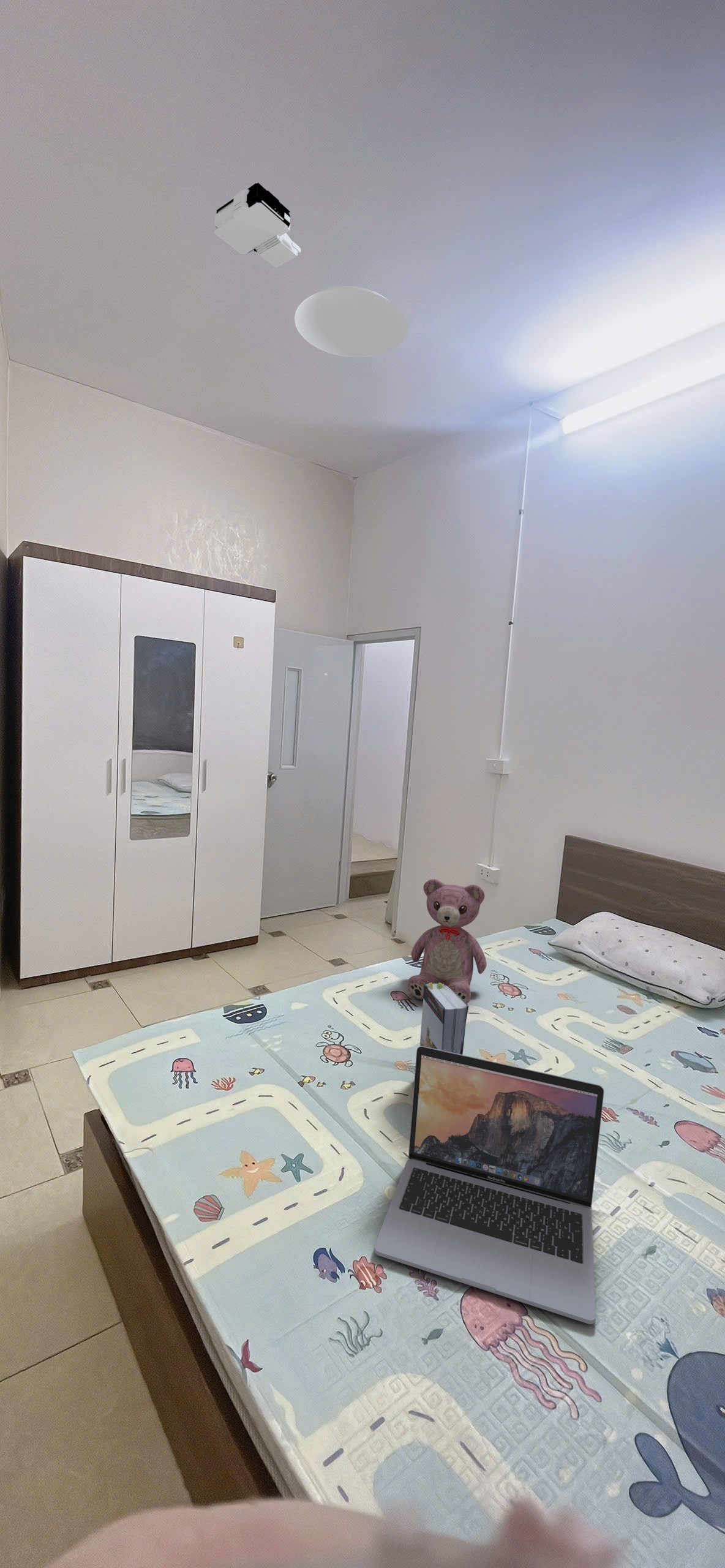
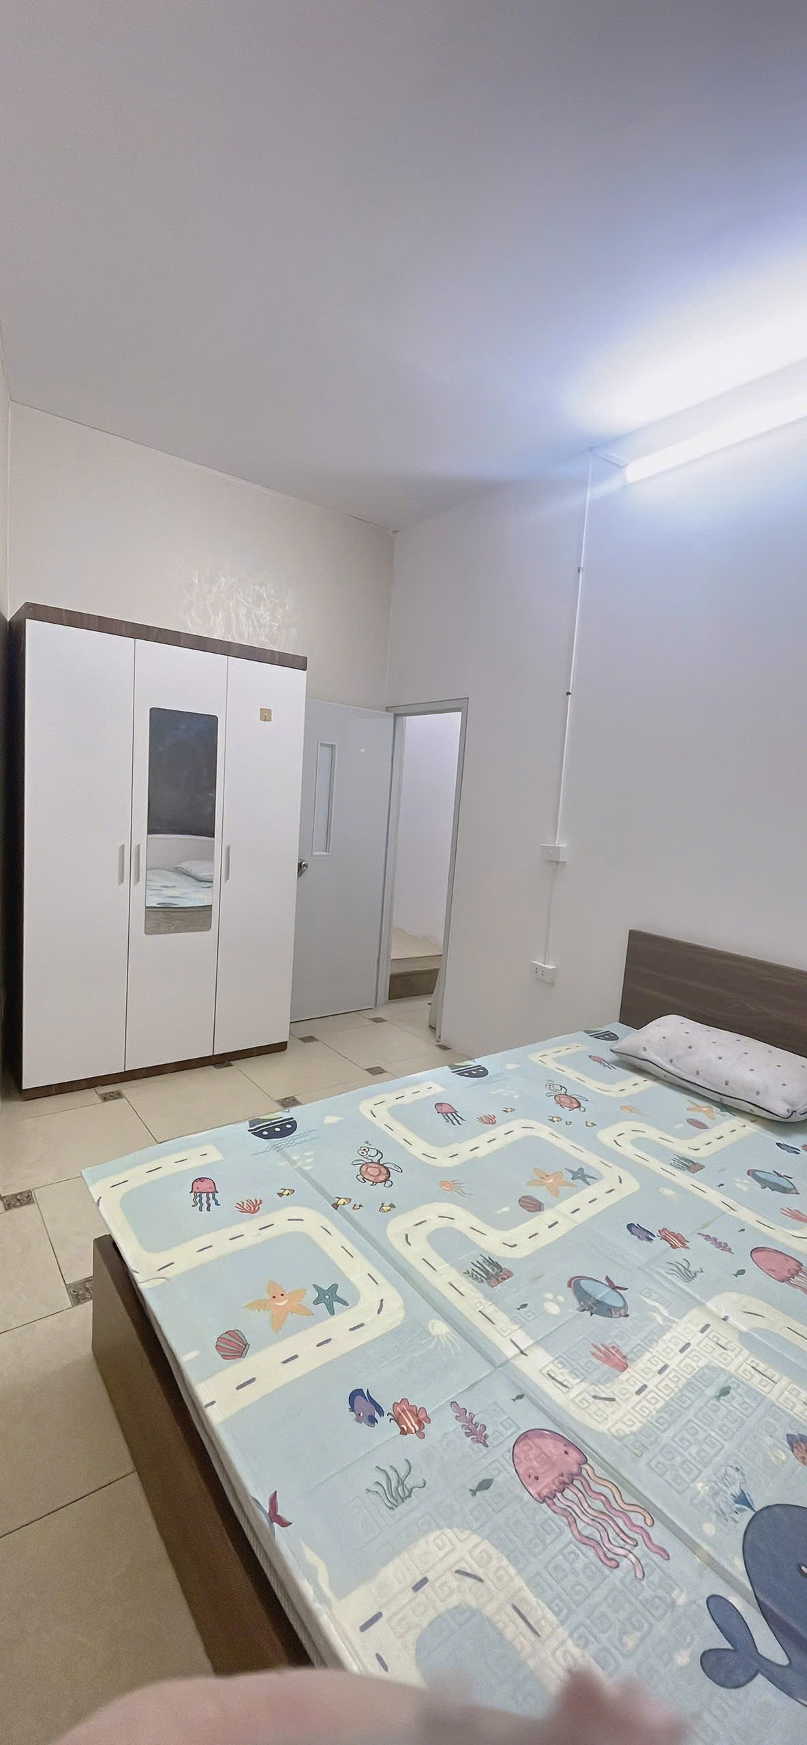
- book (440, 1041)
- ceiling light (322, 290)
- teddy bear (448, 938)
- laptop (494, 1167)
